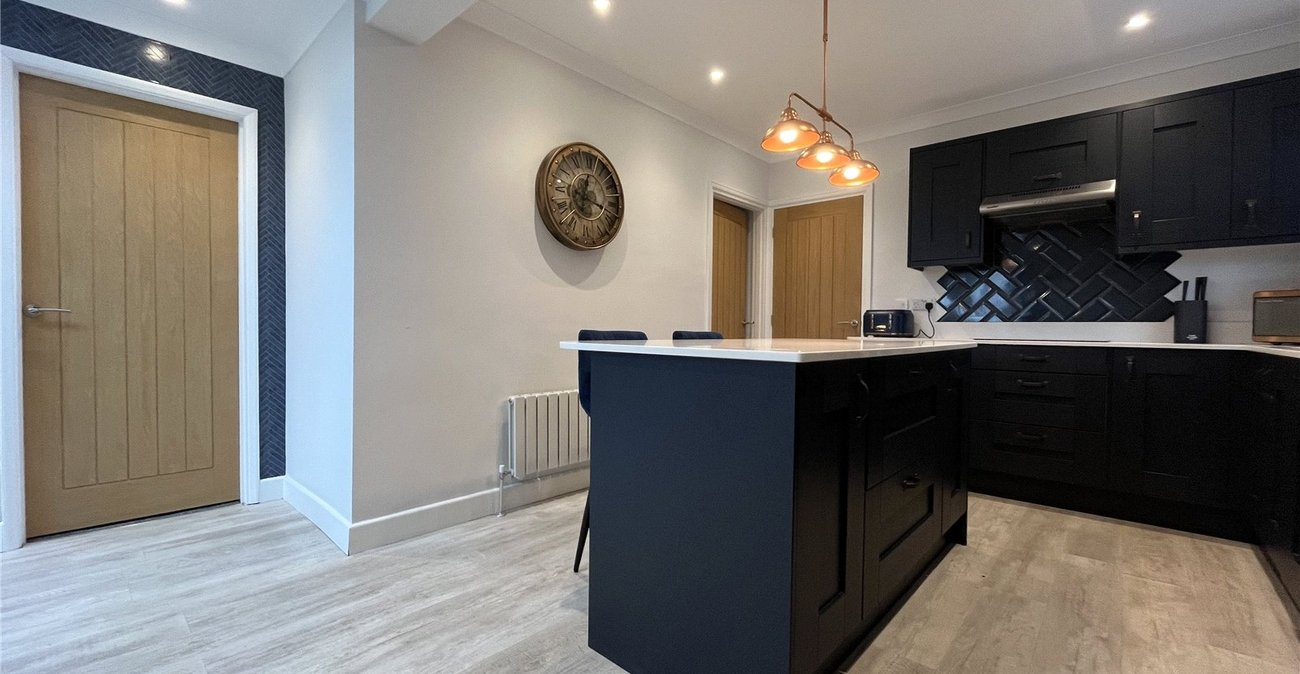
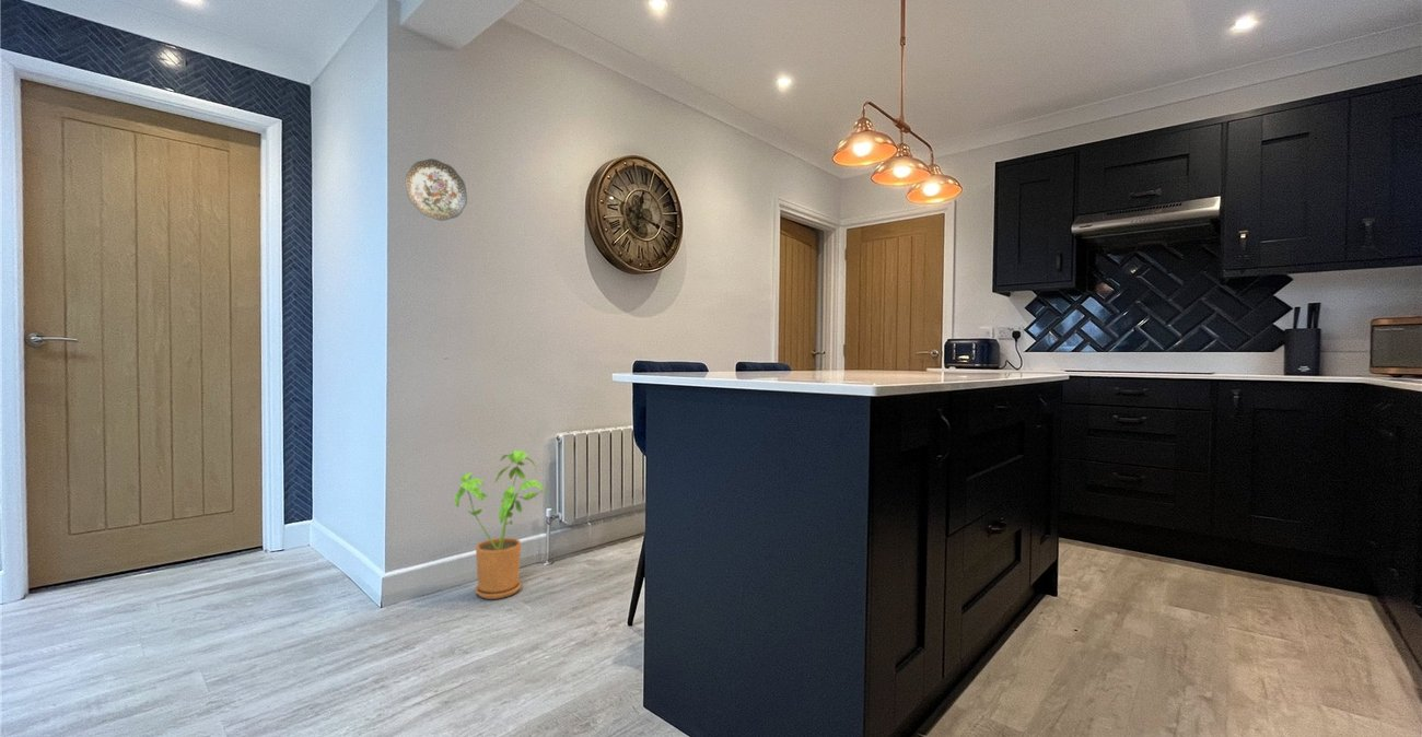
+ decorative plate (436, 190)
+ house plant (504, 522)
